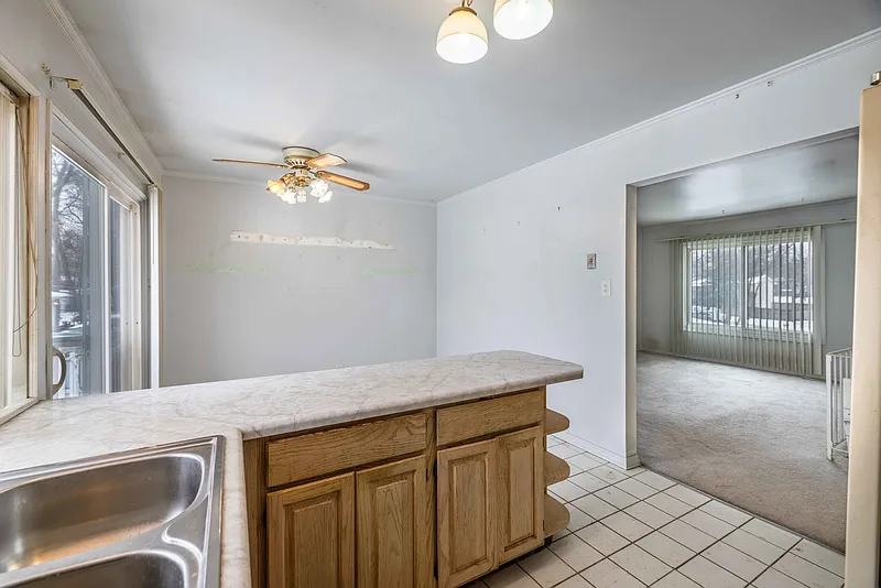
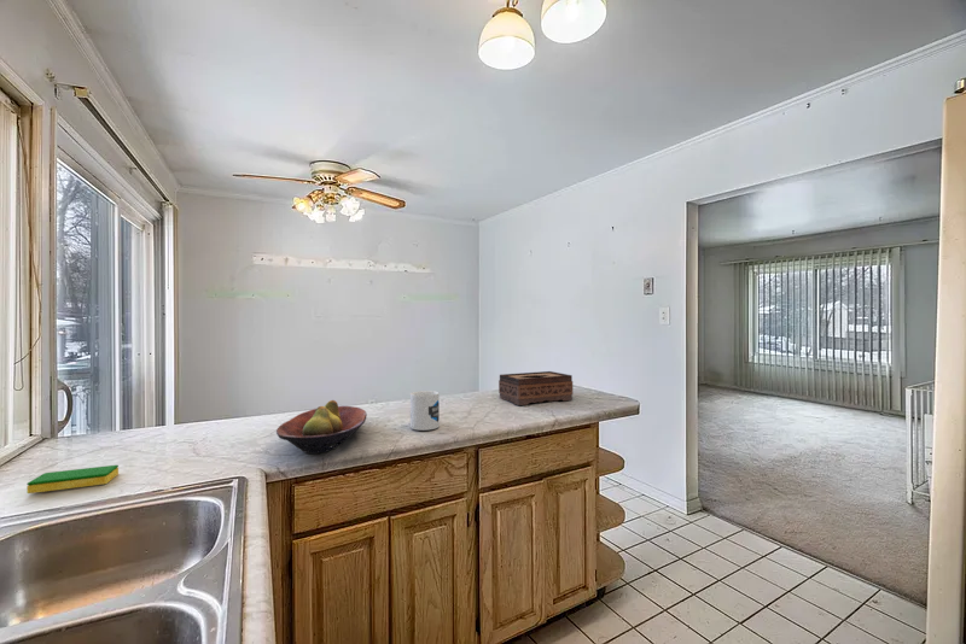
+ tissue box (535, 387)
+ mug (427, 409)
+ dish sponge (75, 478)
+ fruit bowl (325, 421)
